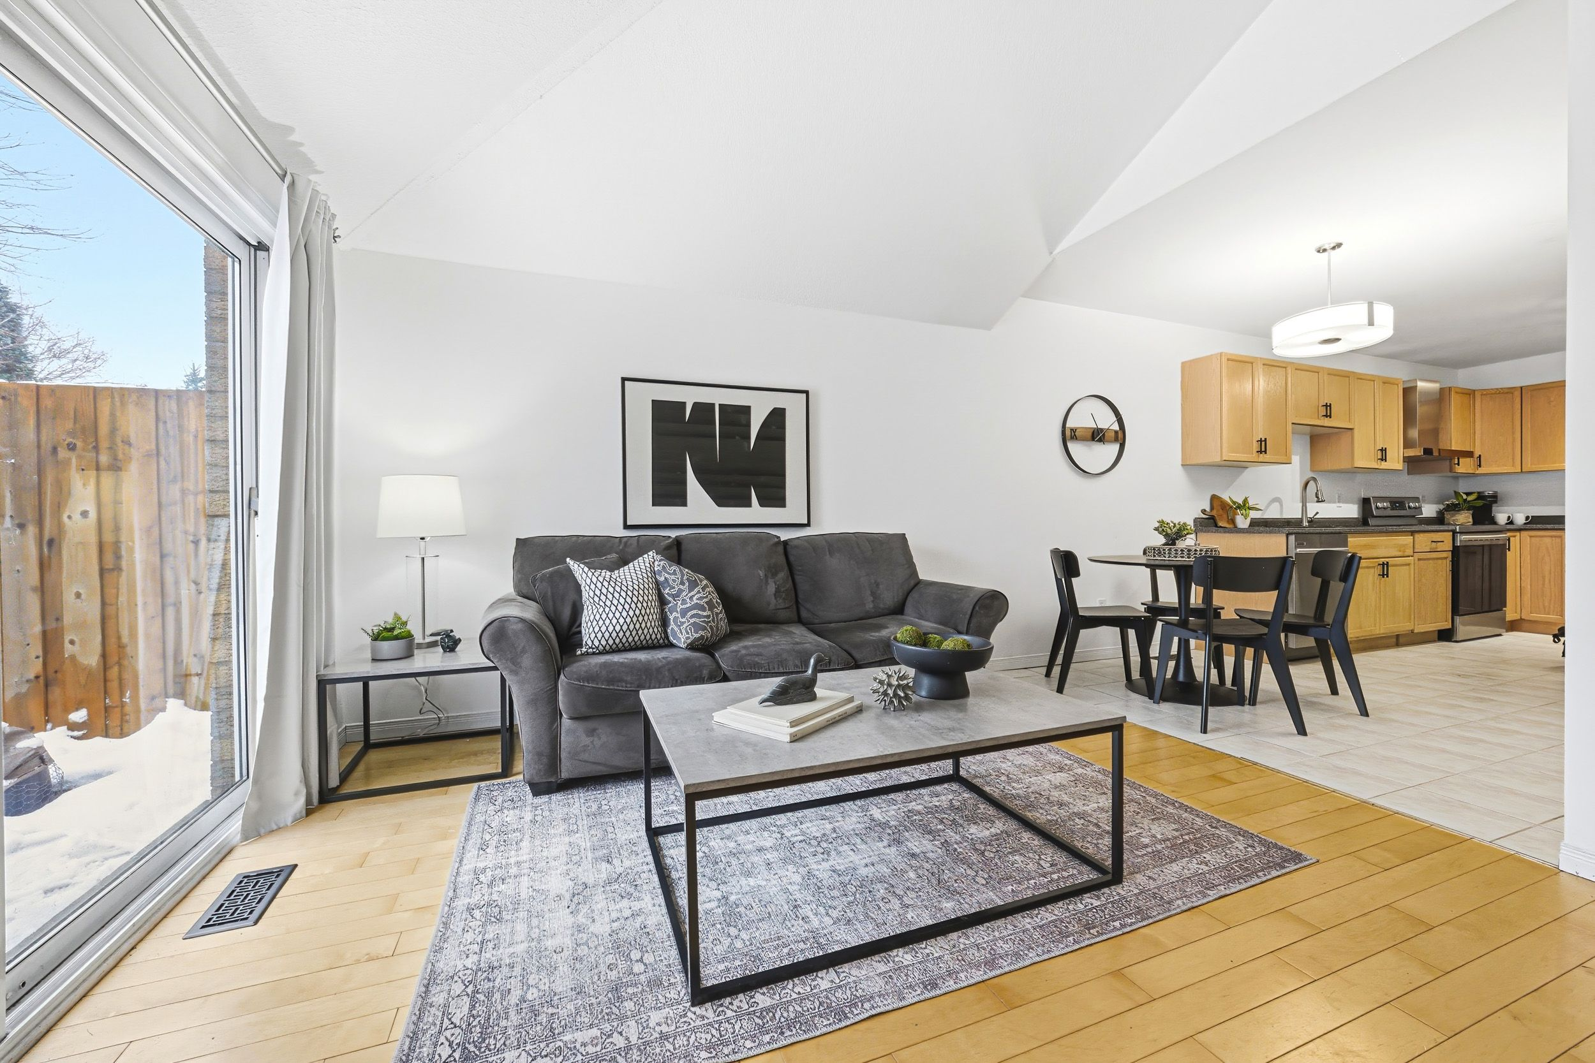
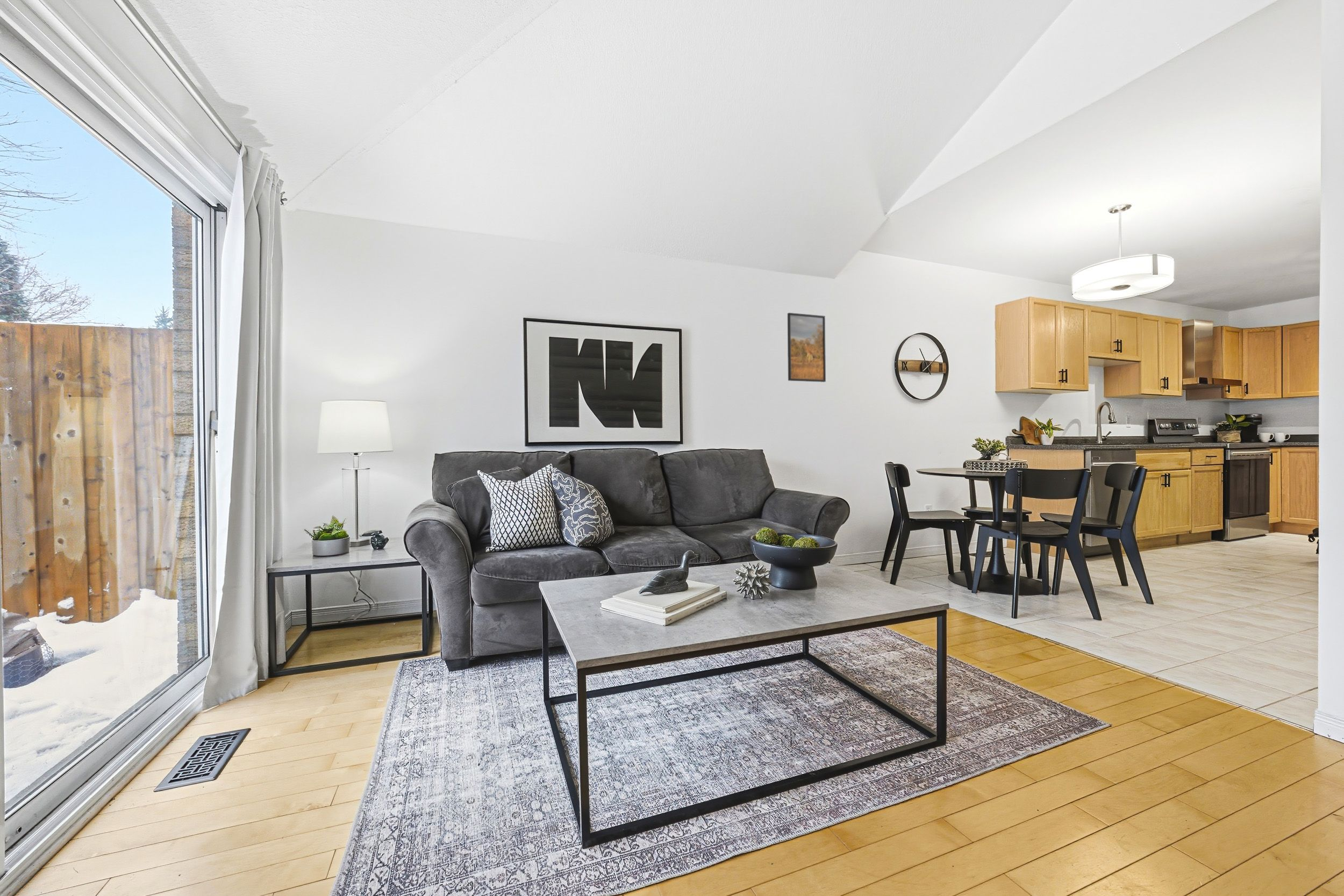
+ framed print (806, 348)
